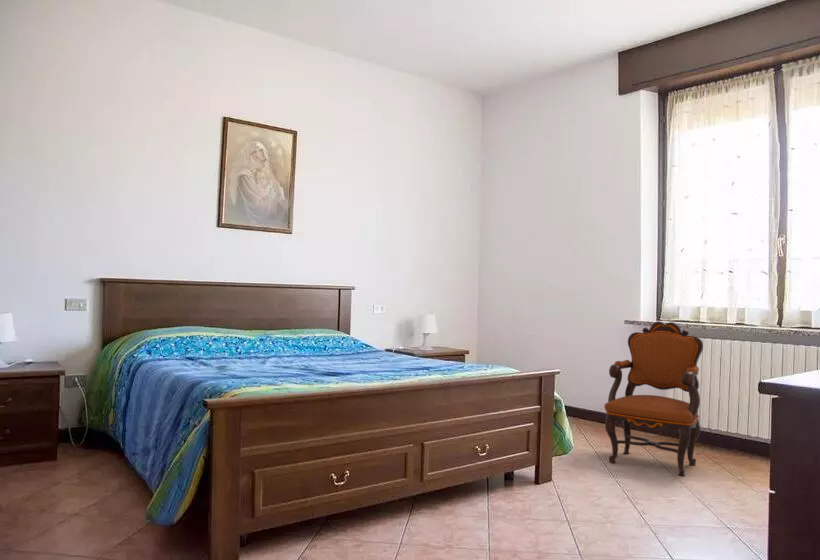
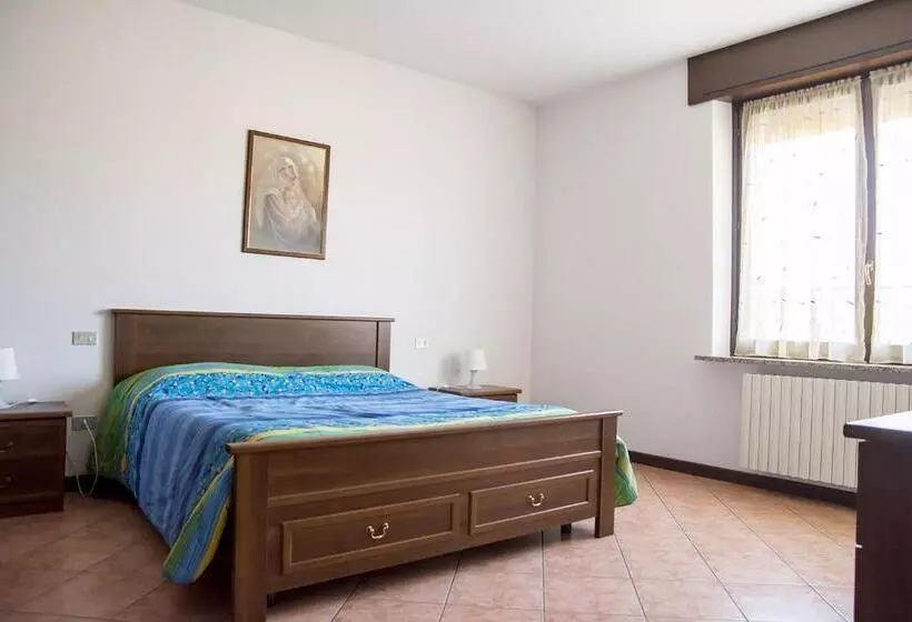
- armchair (654, 395)
